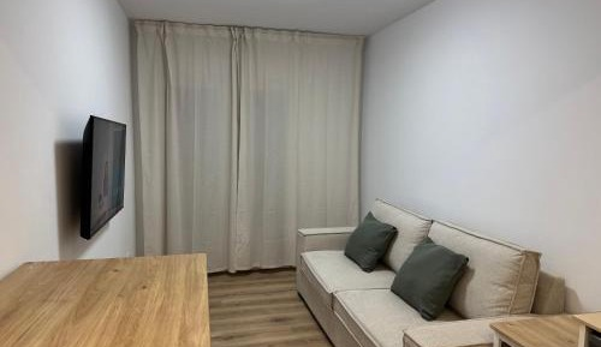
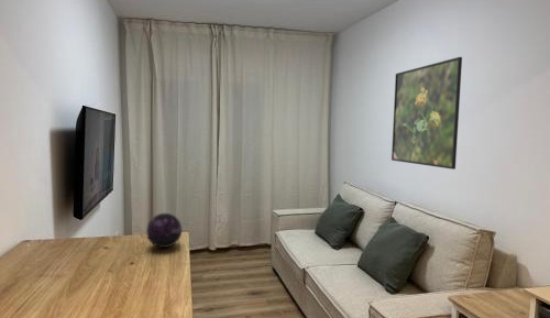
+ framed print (421, 116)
+ decorative orb (164, 230)
